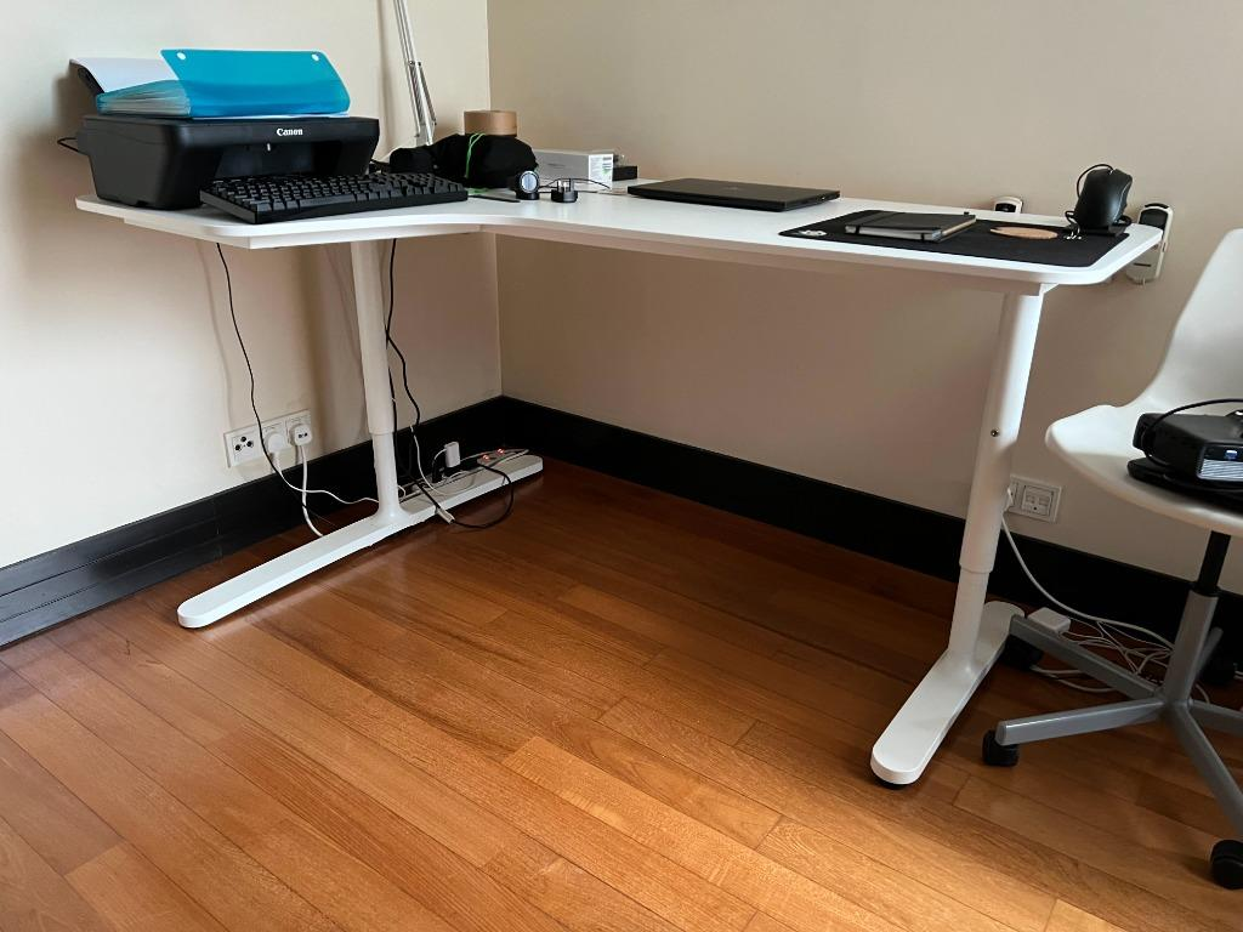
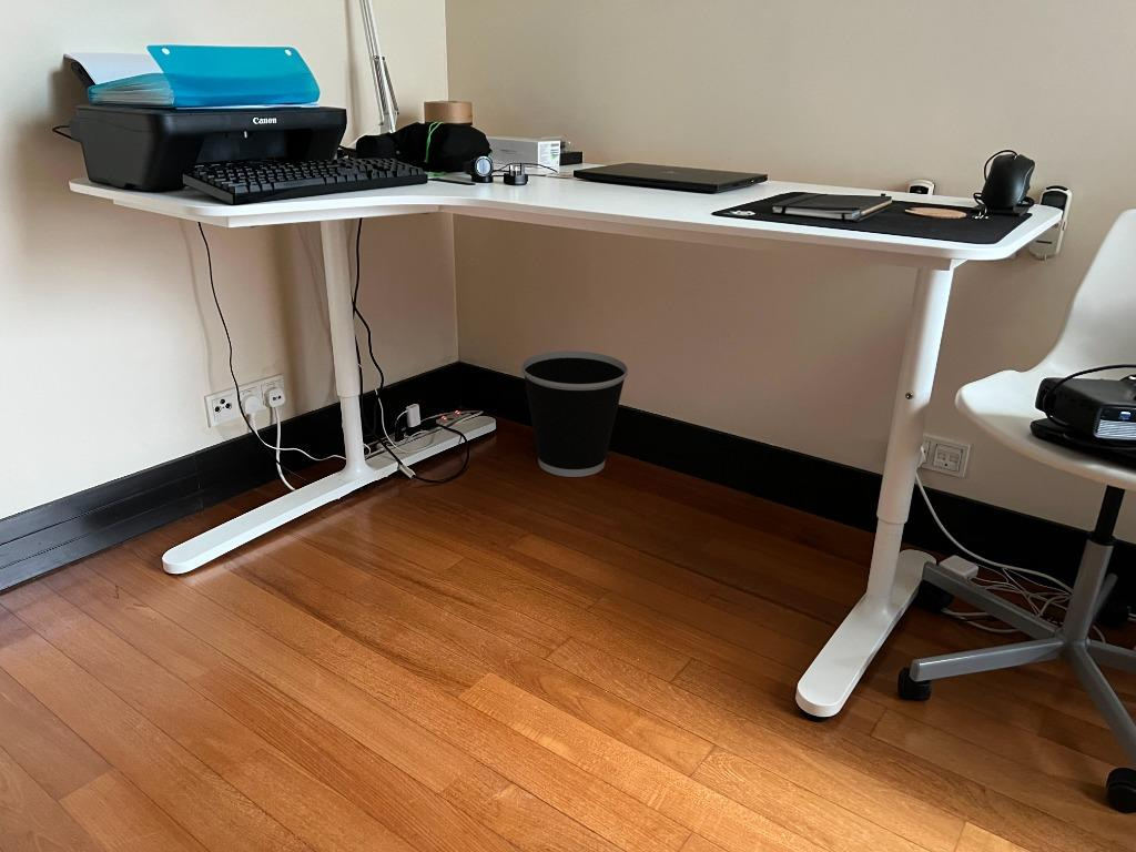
+ wastebasket (572, 415)
